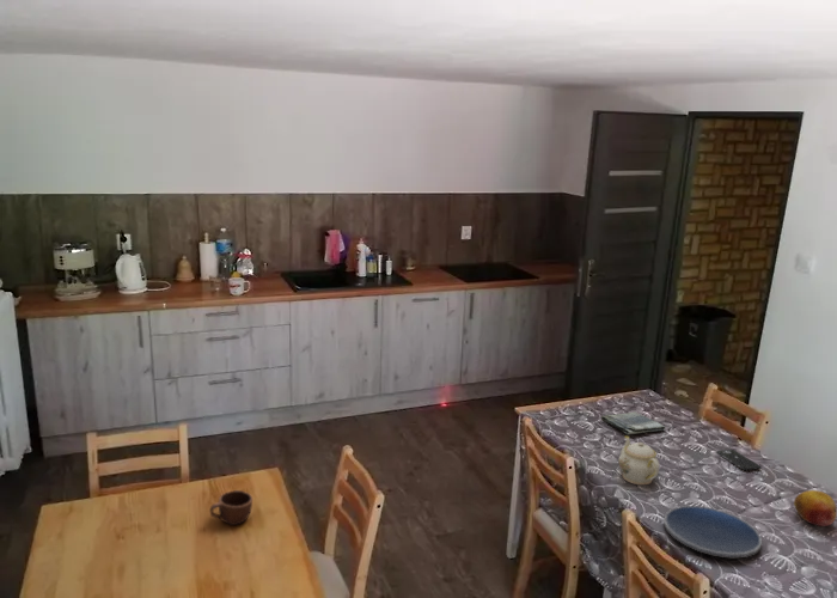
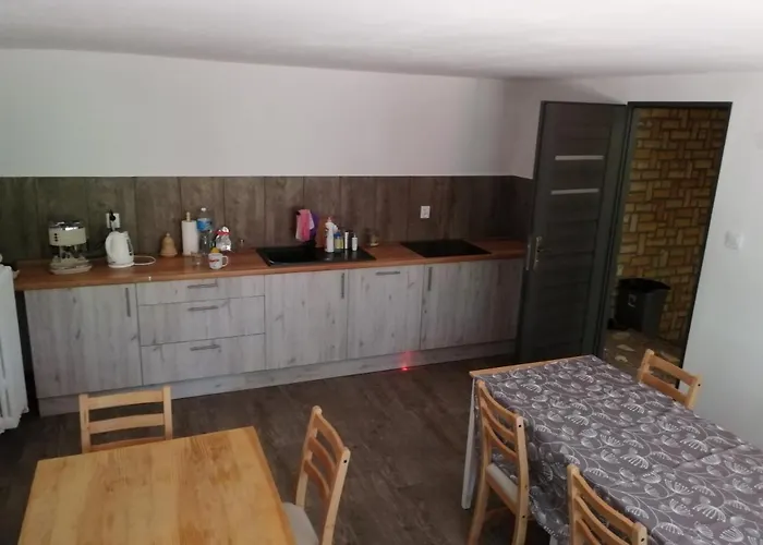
- plate (710, 531)
- dish towel (631, 421)
- smartphone (738, 459)
- teapot (640, 460)
- mug (233, 509)
- fruit (815, 506)
